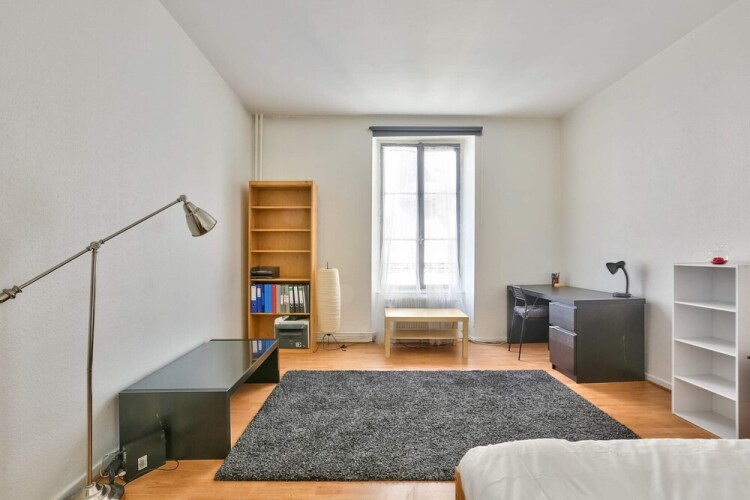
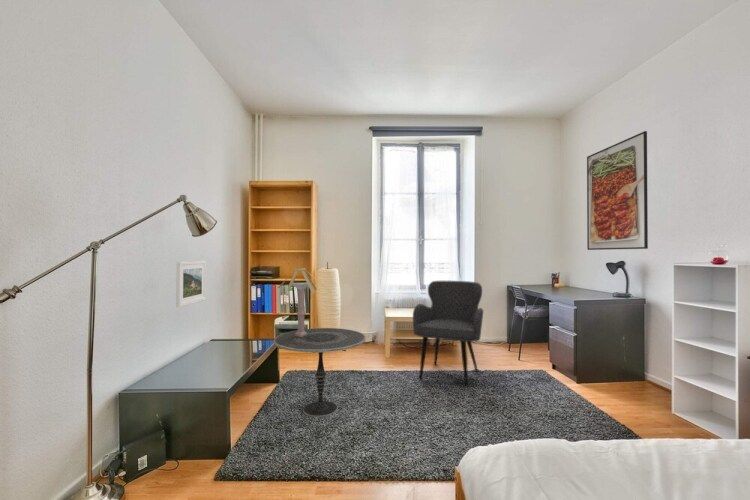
+ table lamp (303, 301)
+ armchair (449, 328)
+ side table (320, 373)
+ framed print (613, 197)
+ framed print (192, 282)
